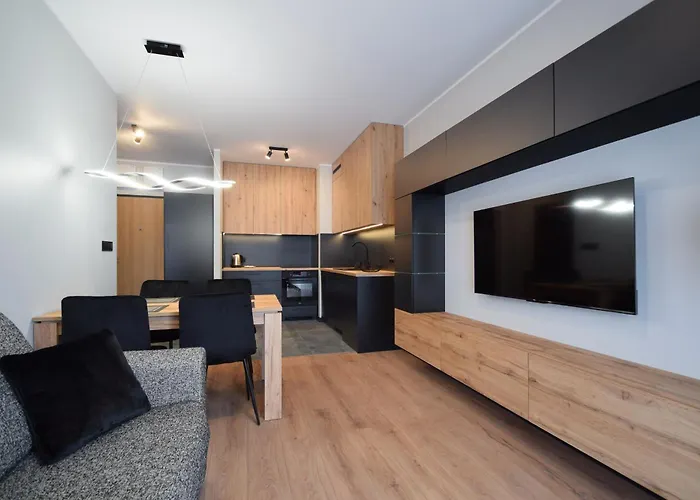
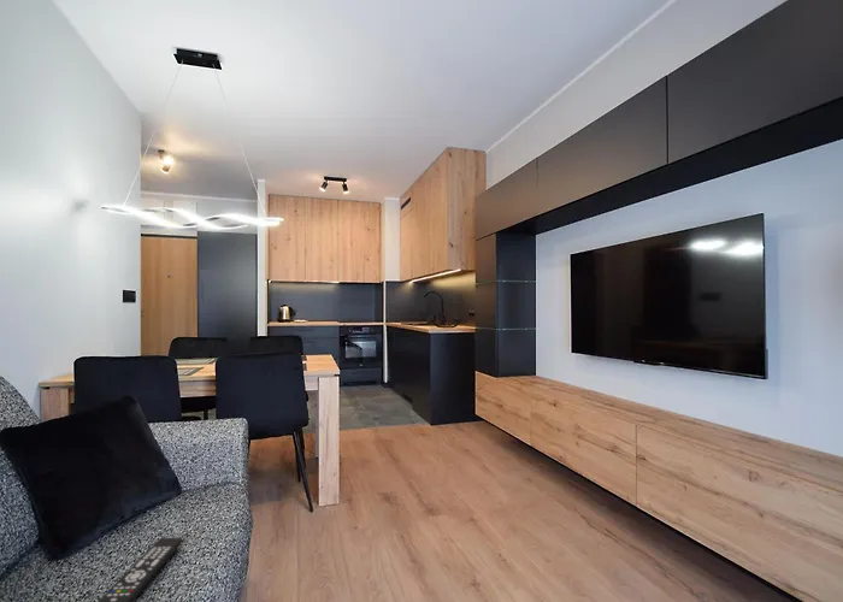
+ remote control (143, 571)
